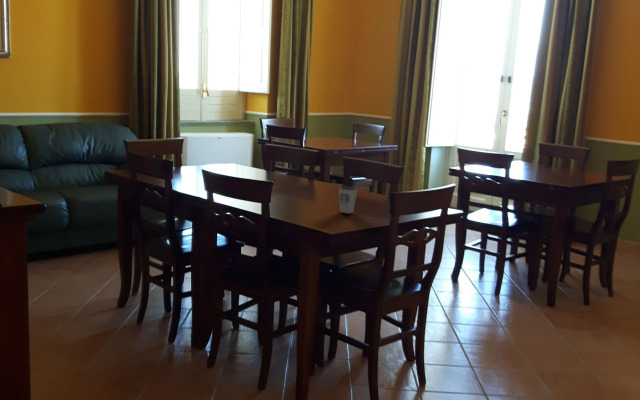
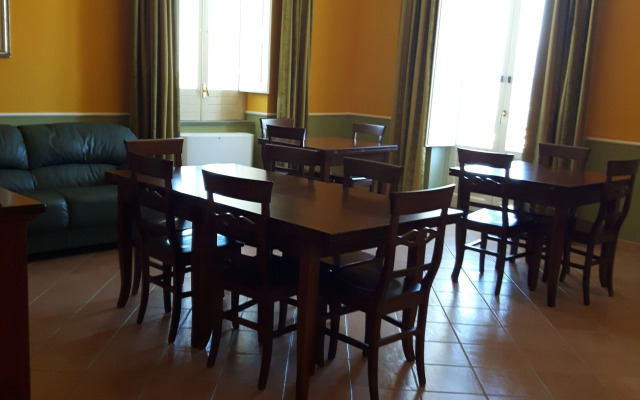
- dixie cup (347, 200)
